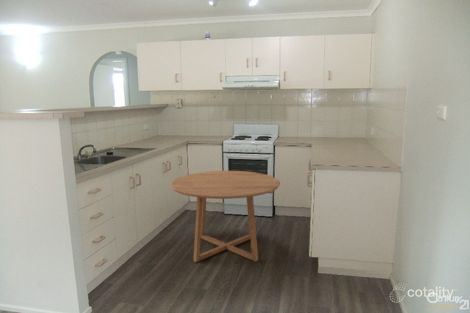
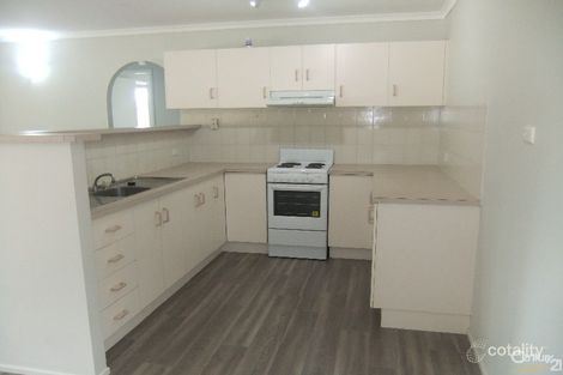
- dining table (226, 198)
